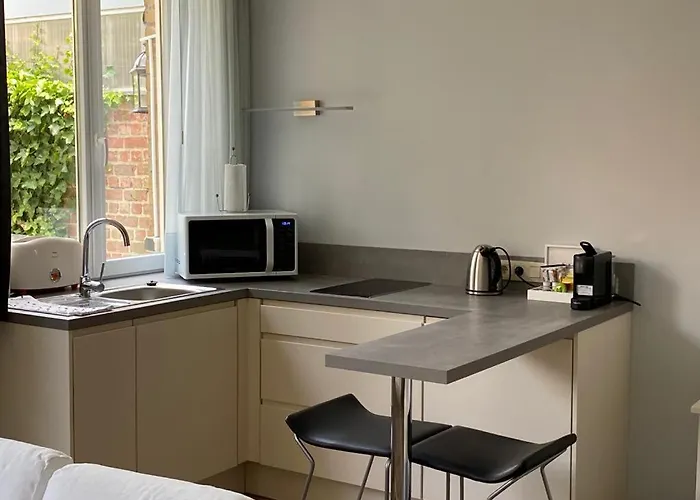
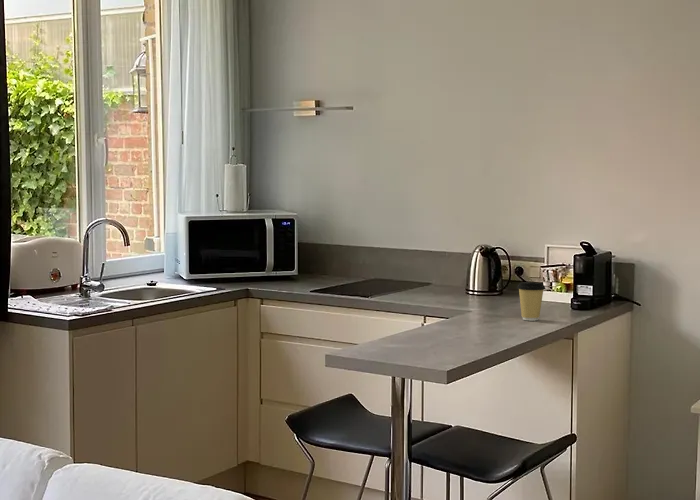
+ coffee cup (530, 300)
